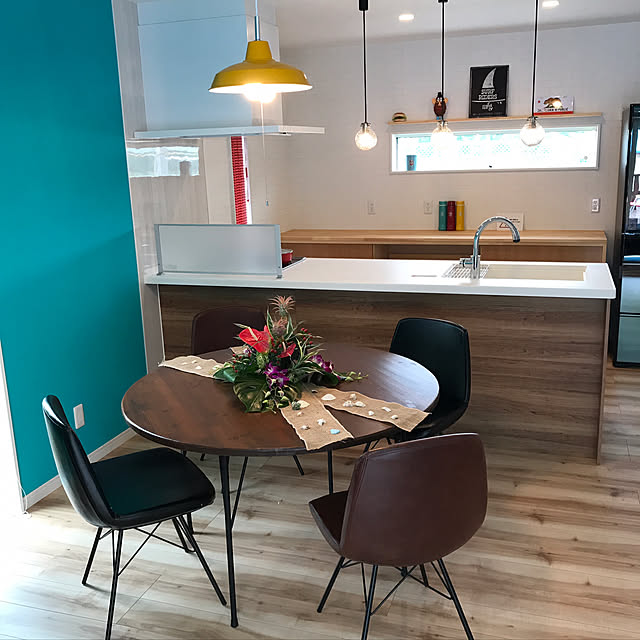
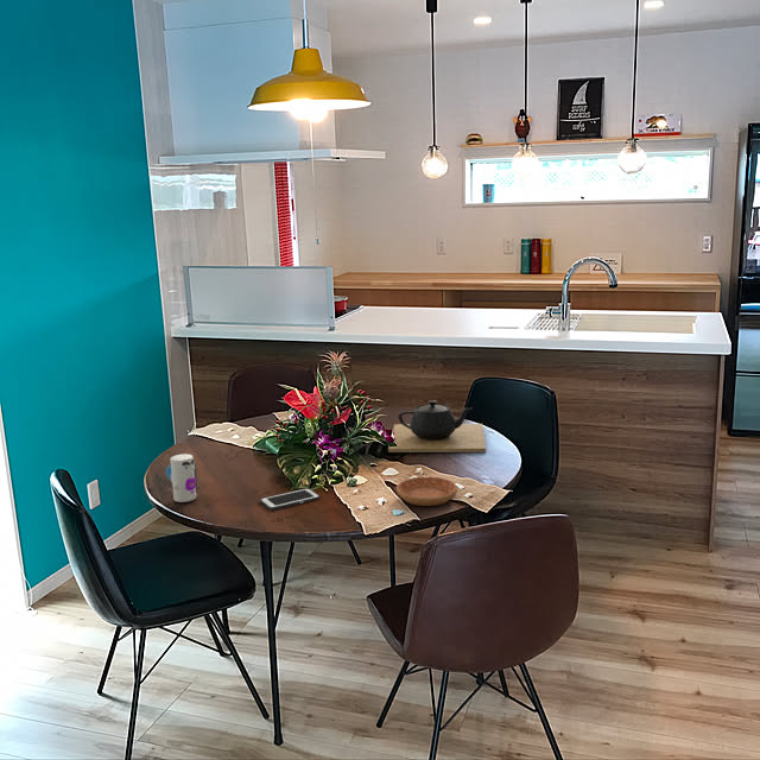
+ teapot (437, 419)
+ toy (180, 477)
+ saucer (426, 492)
+ cell phone (290, 499)
